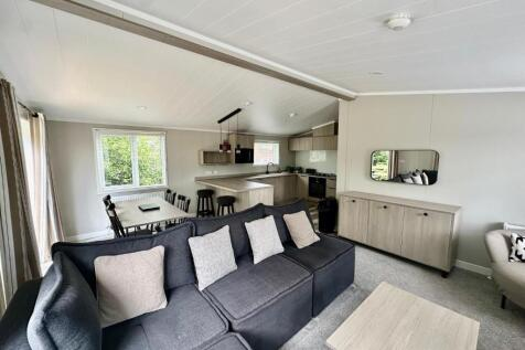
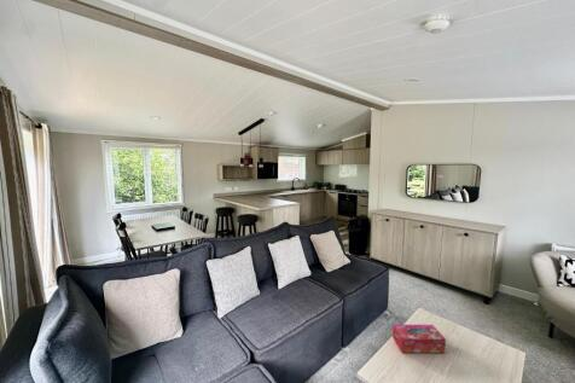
+ tissue box (417, 337)
